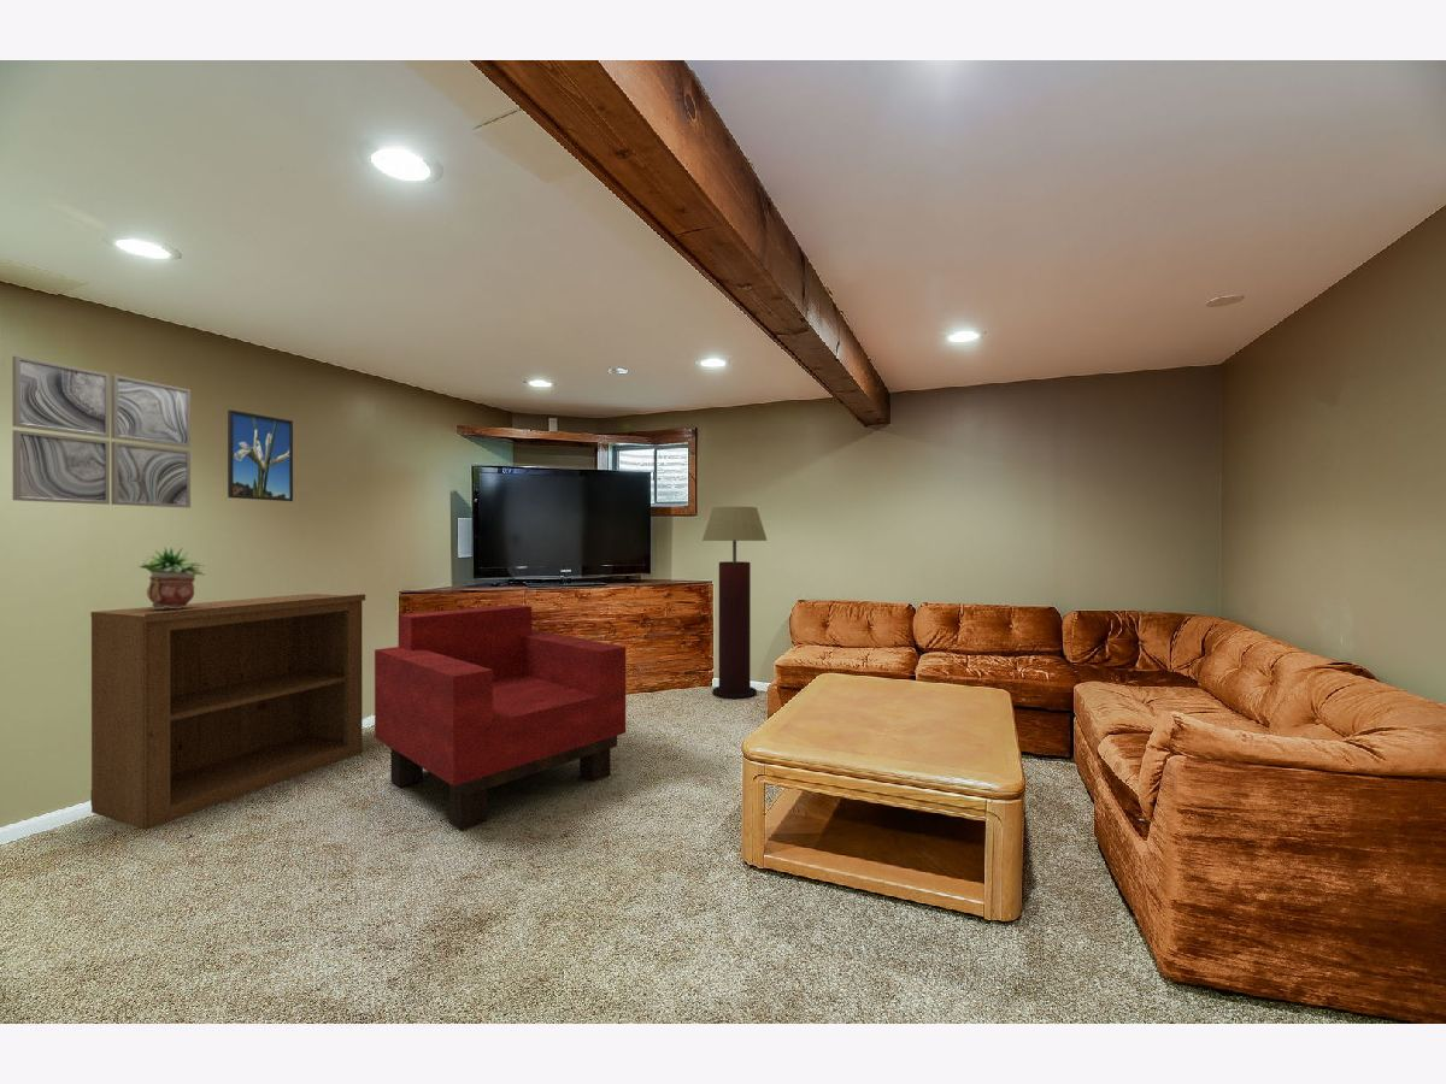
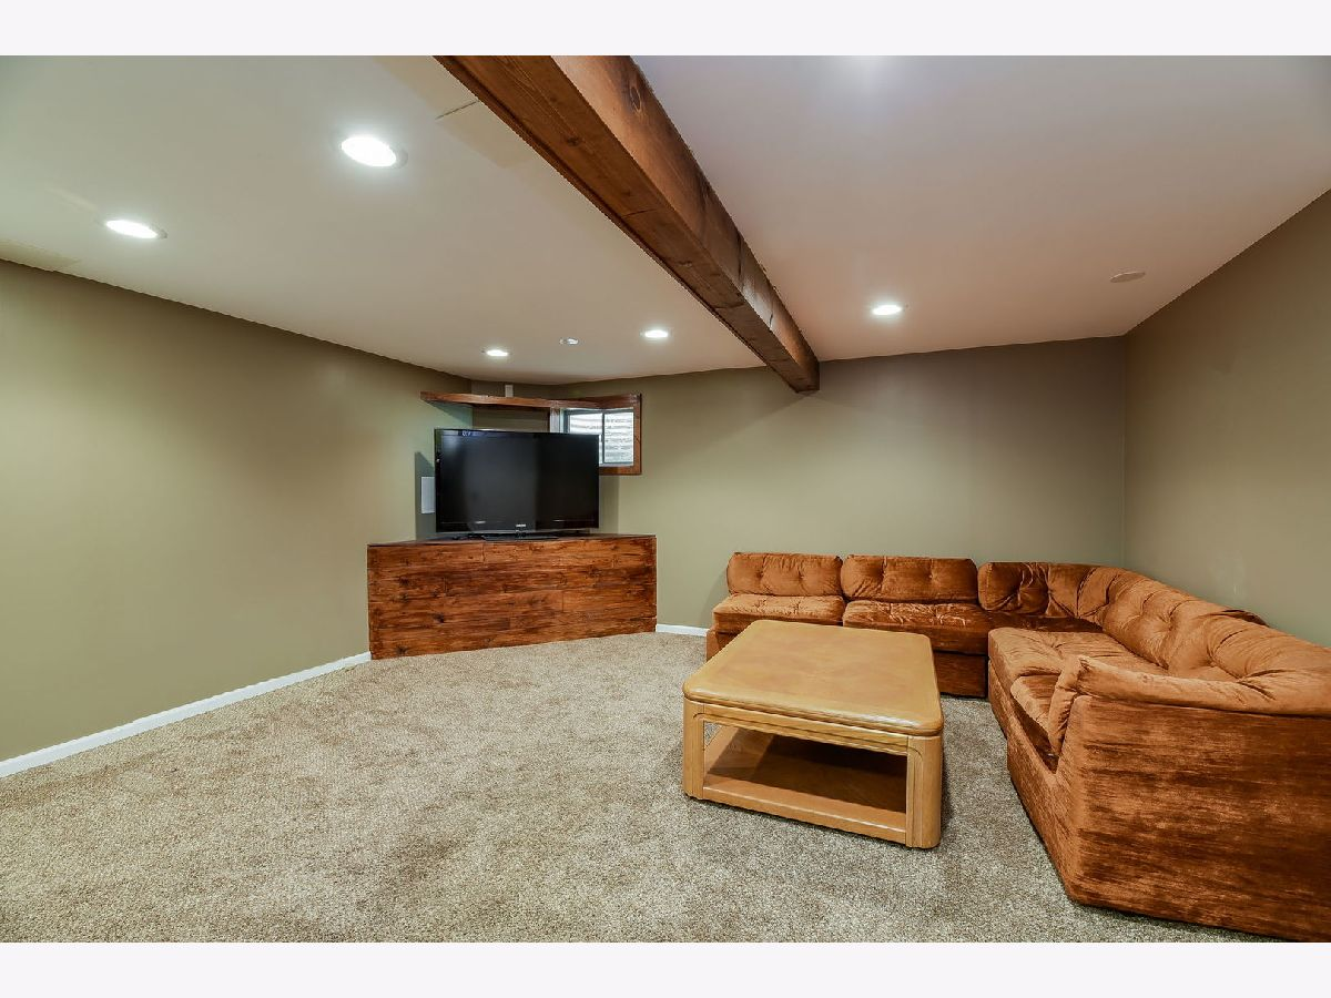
- armchair (501, 696)
- wall art (111, 437)
- floor lamp (734, 600)
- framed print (261, 456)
- potted plant (172, 577)
- bookshelf (245, 689)
